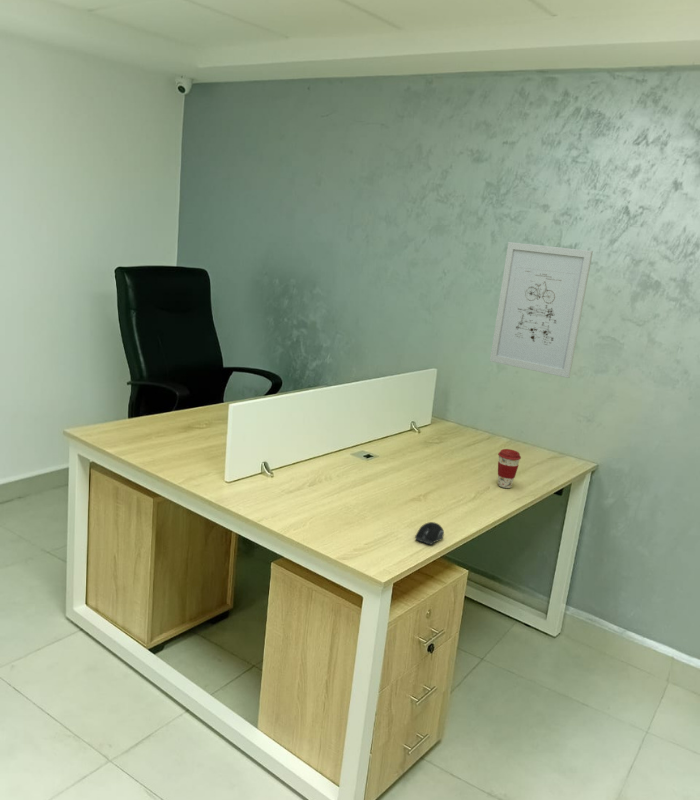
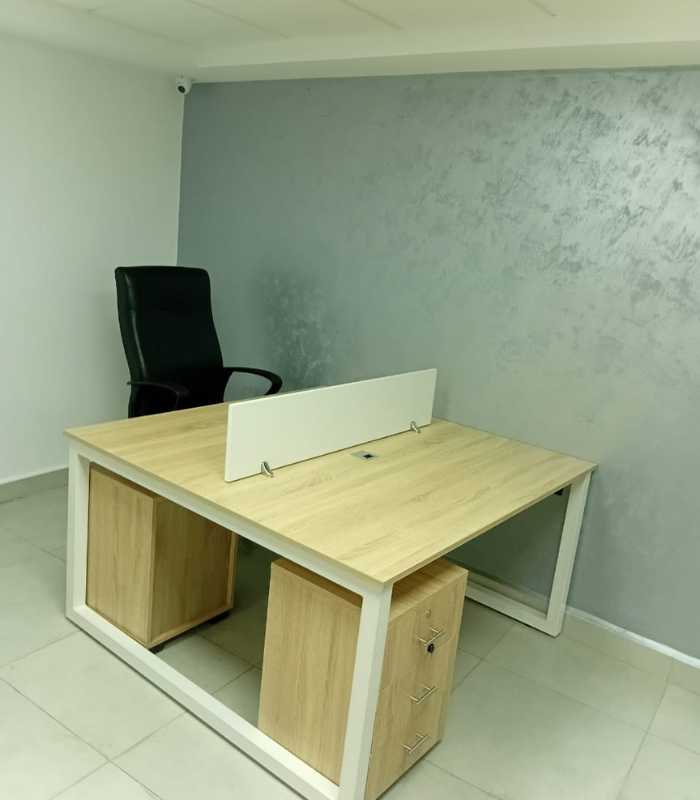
- computer mouse (430, 530)
- coffee cup (507, 468)
- wall art (538, 309)
